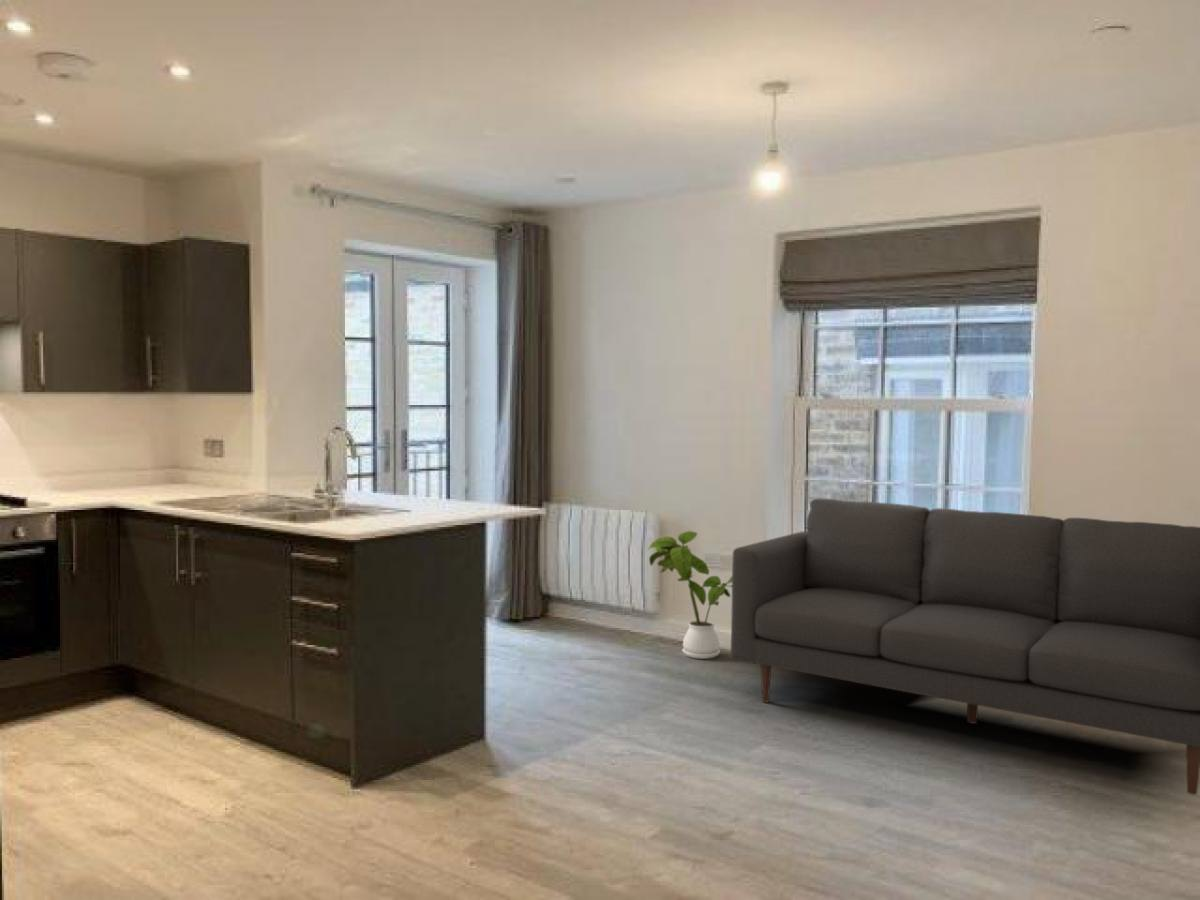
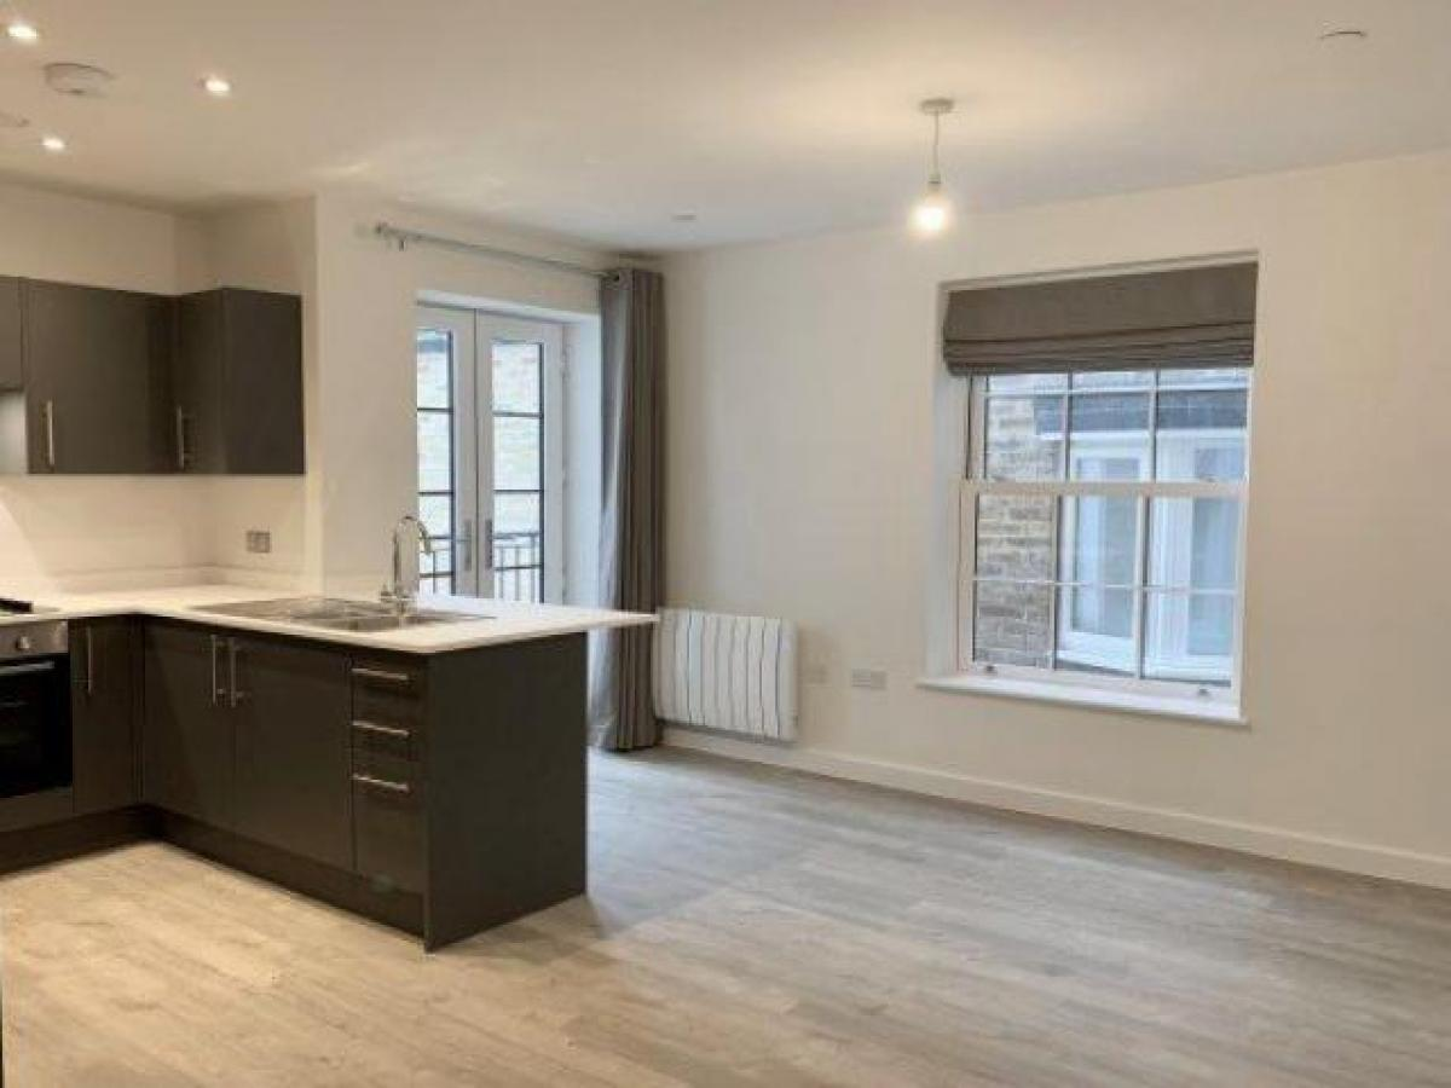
- sofa (975, 619)
- house plant (696, 595)
